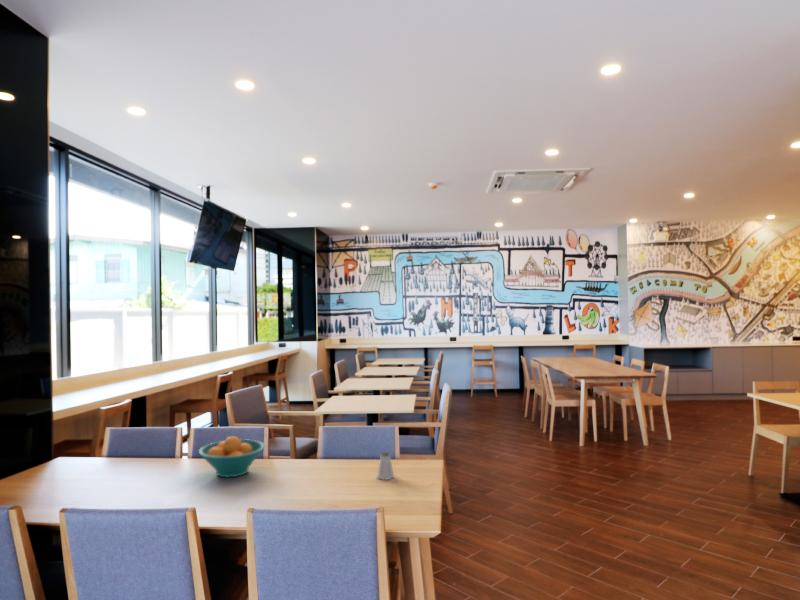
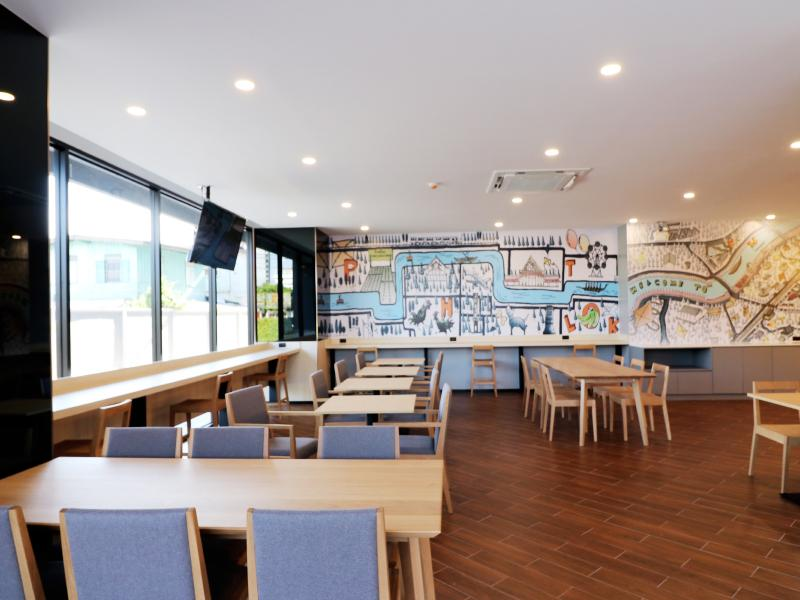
- fruit bowl (232, 454)
- saltshaker (385, 464)
